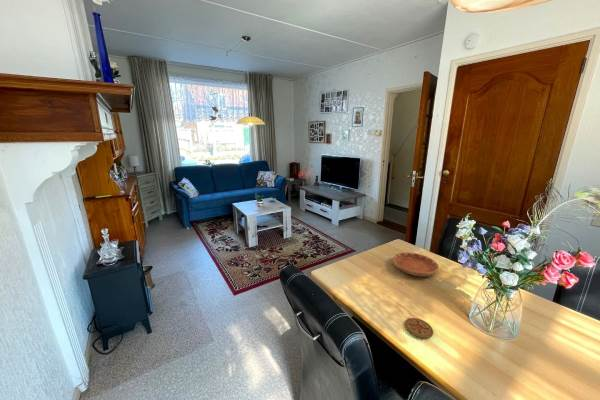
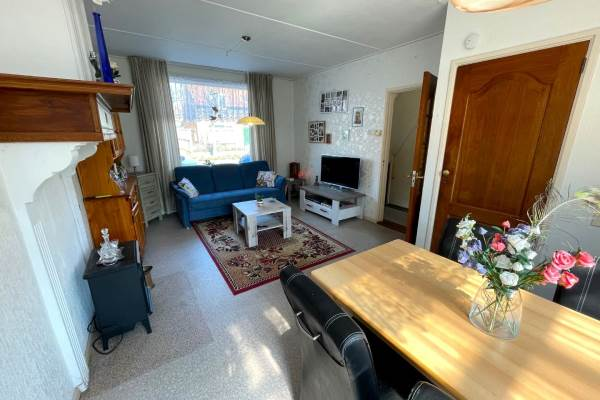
- coaster (418, 327)
- saucer (414, 264)
